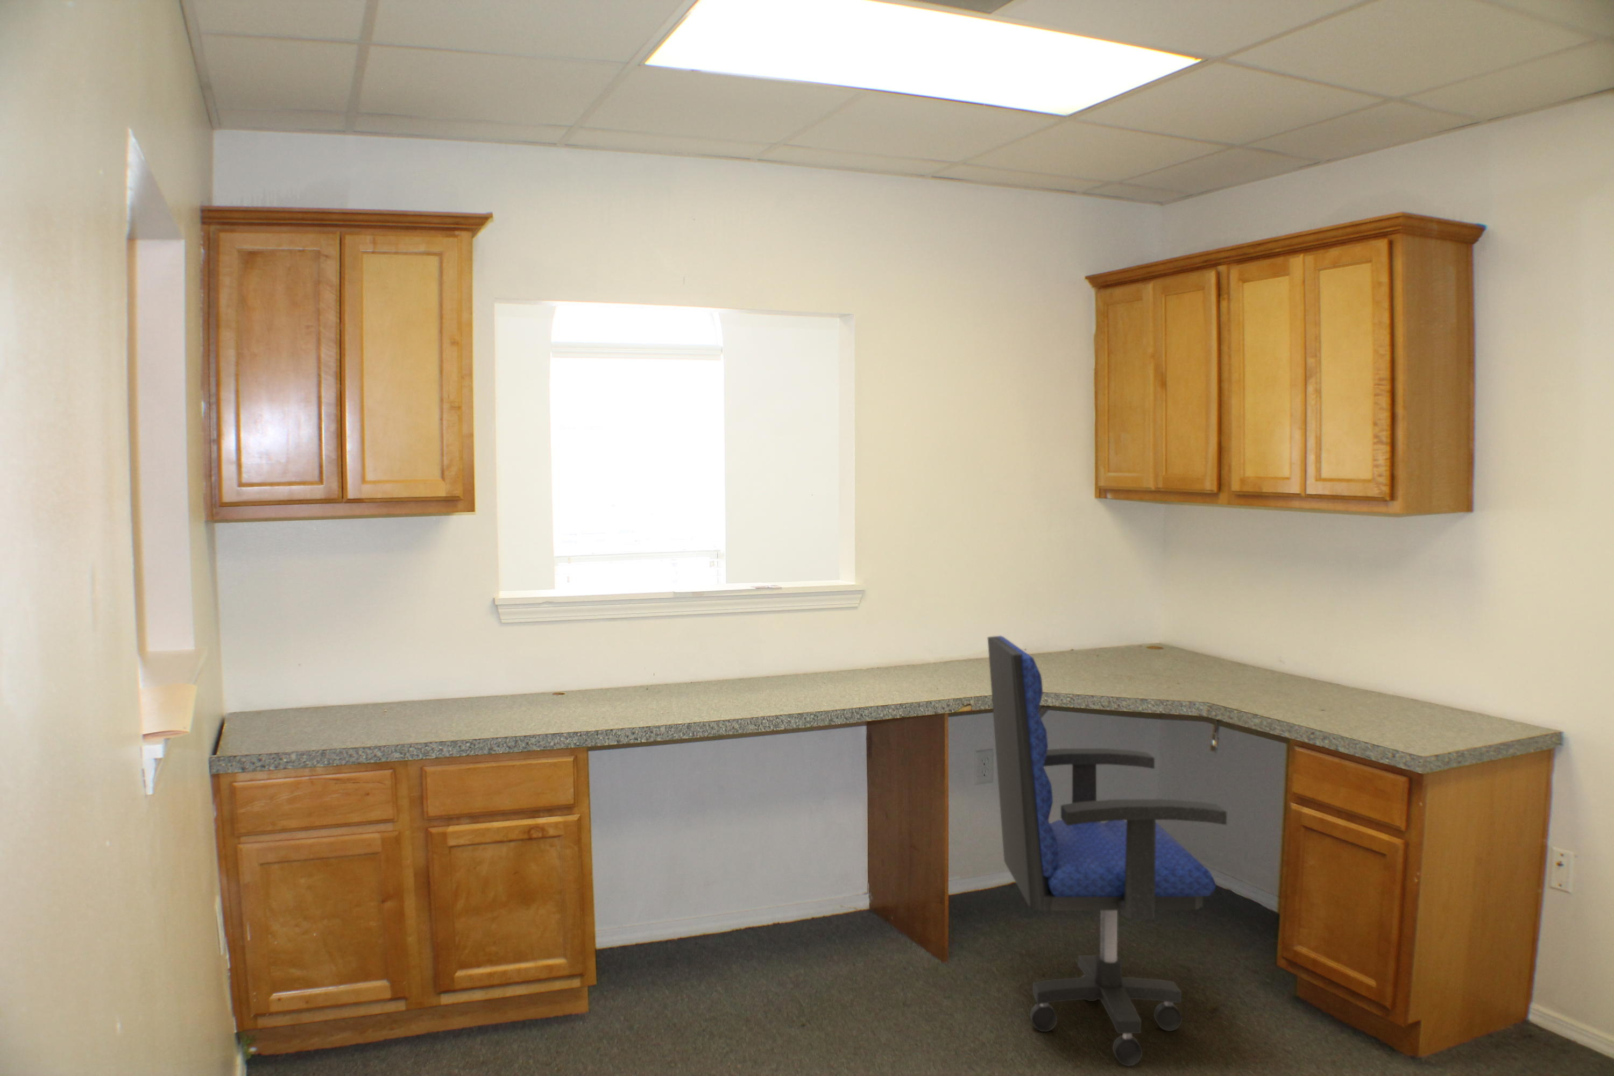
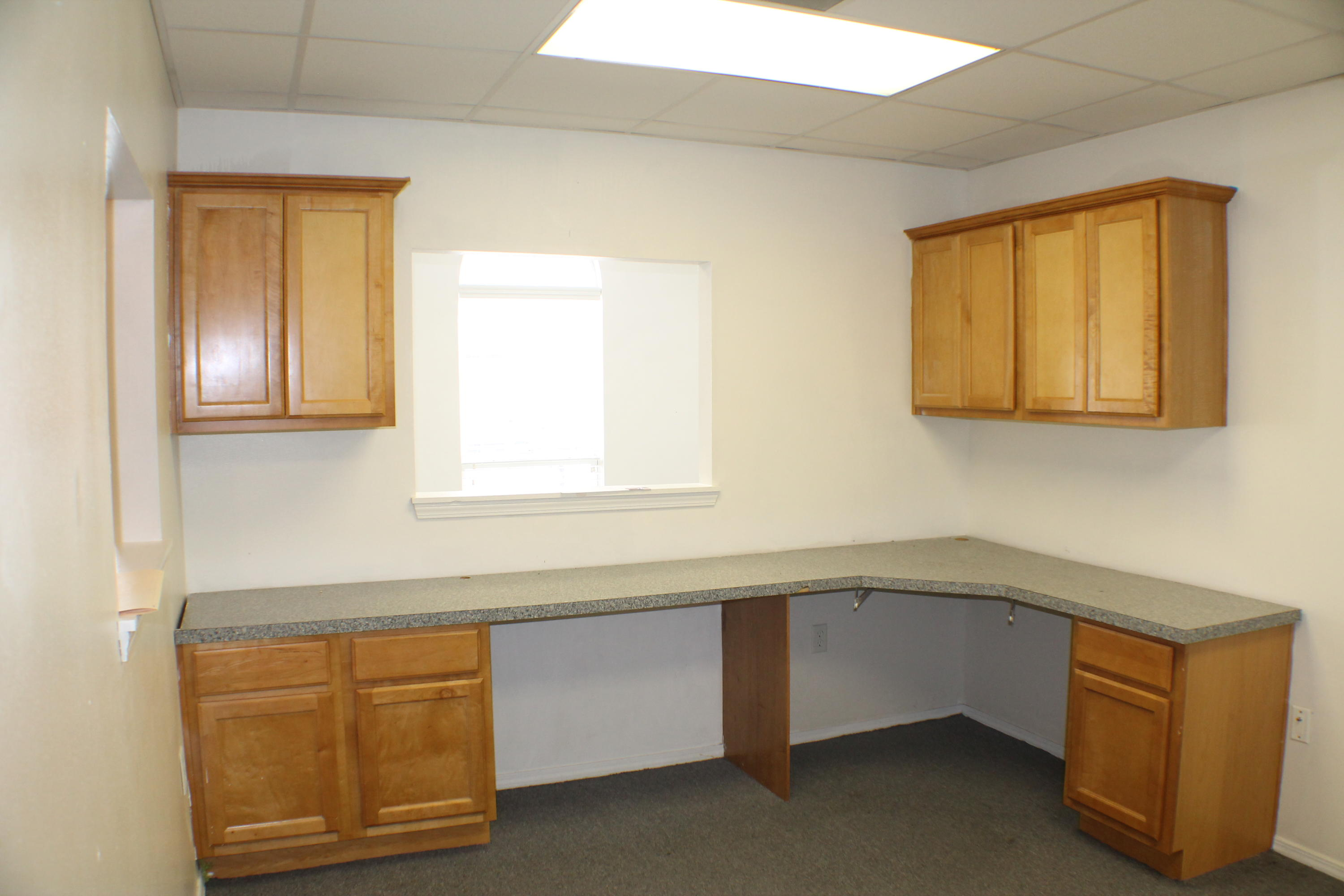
- office chair (1092, 838)
